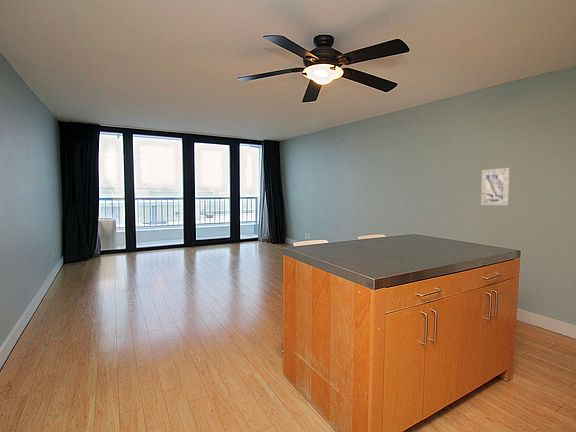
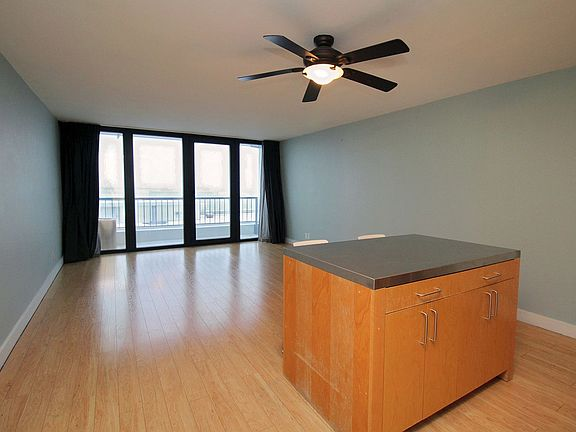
- wall art (495, 187)
